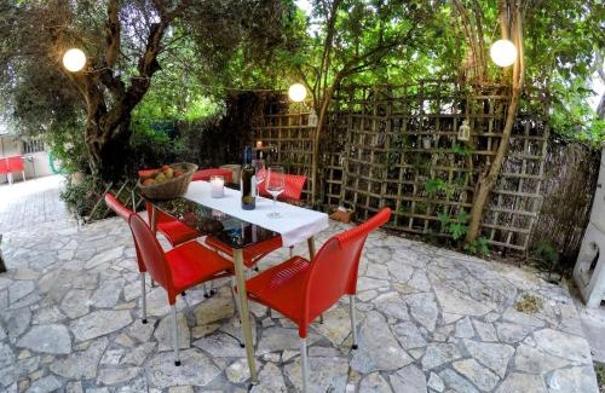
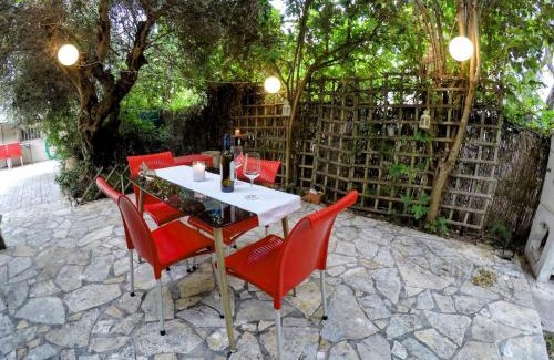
- fruit basket (168, 179)
